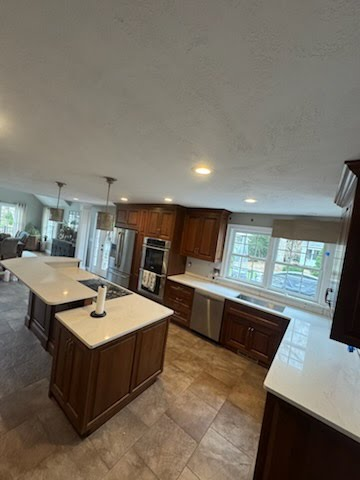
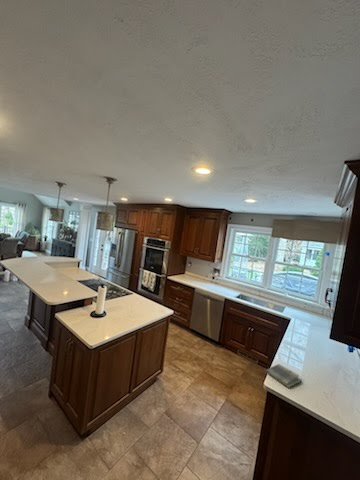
+ dish towel (283, 374)
